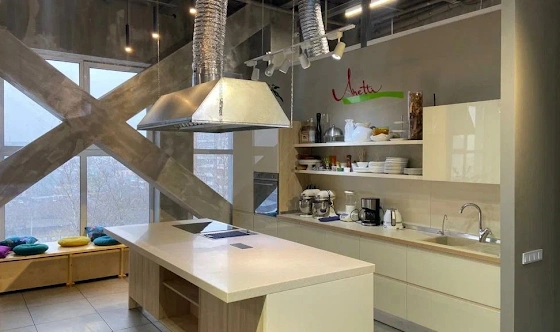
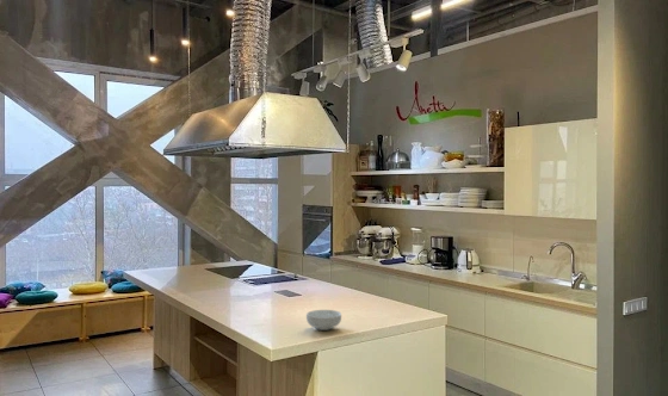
+ cereal bowl (323, 320)
